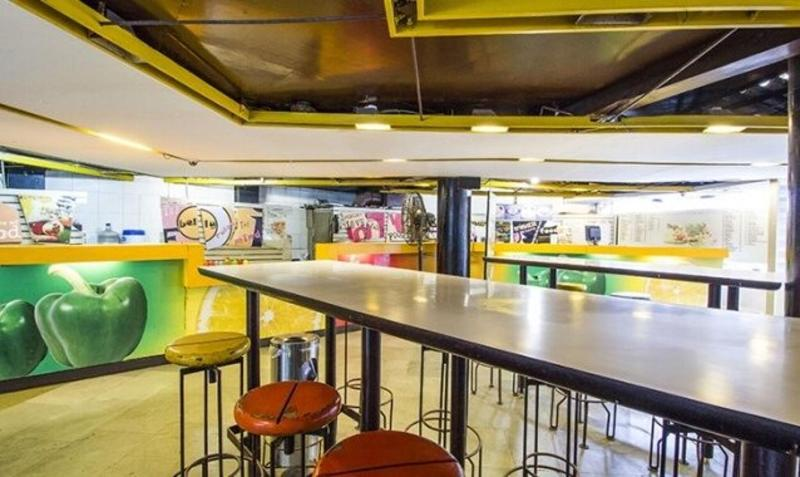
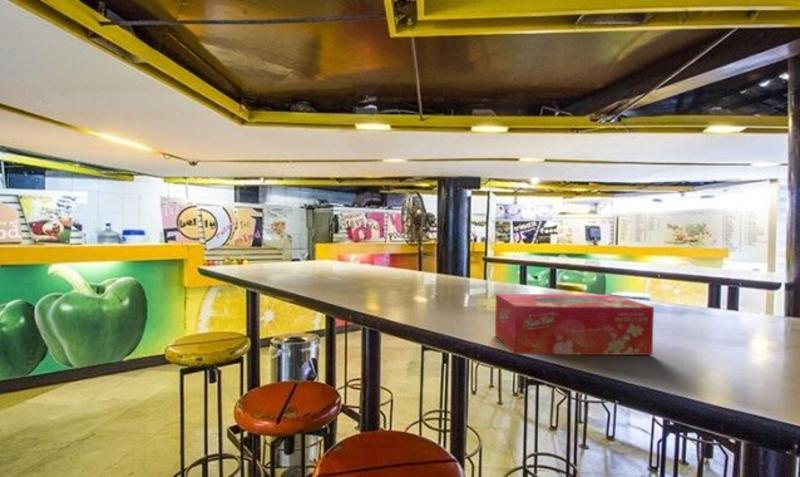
+ tissue box (568, 322)
